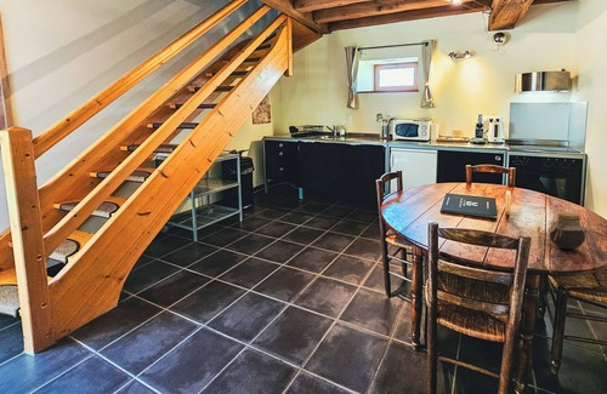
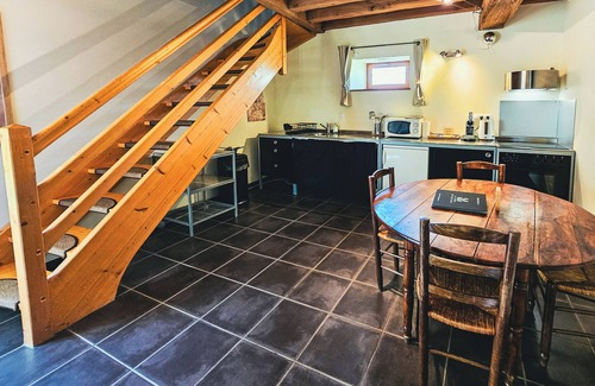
- jar (565, 230)
